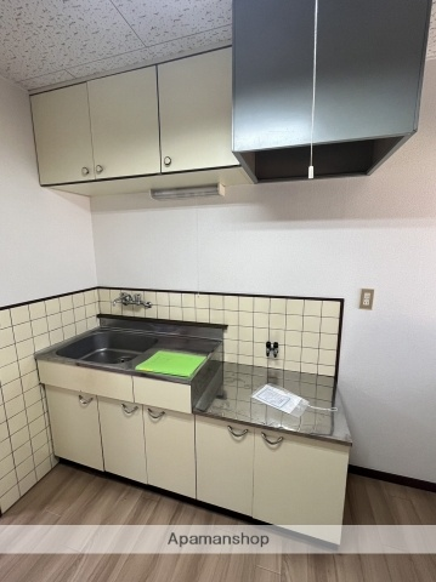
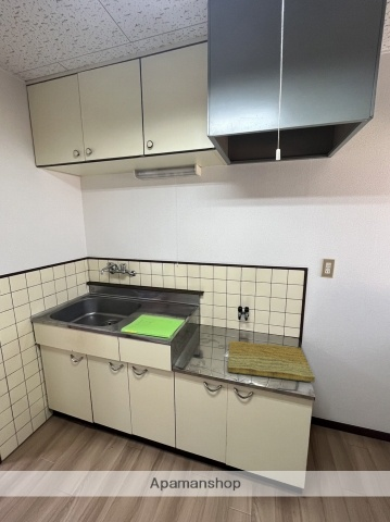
+ cutting board (266, 358)
